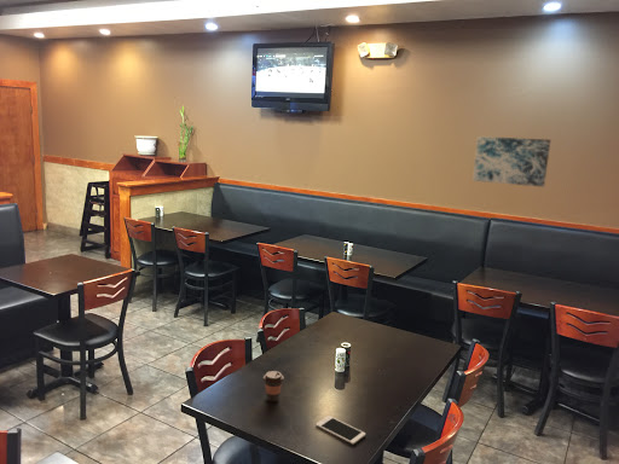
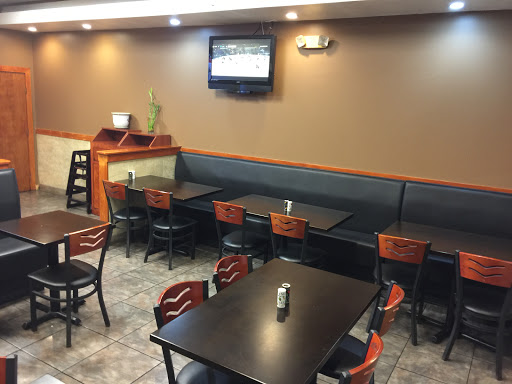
- cell phone (340, 429)
- coffee cup (272, 387)
- wall art (510, 161)
